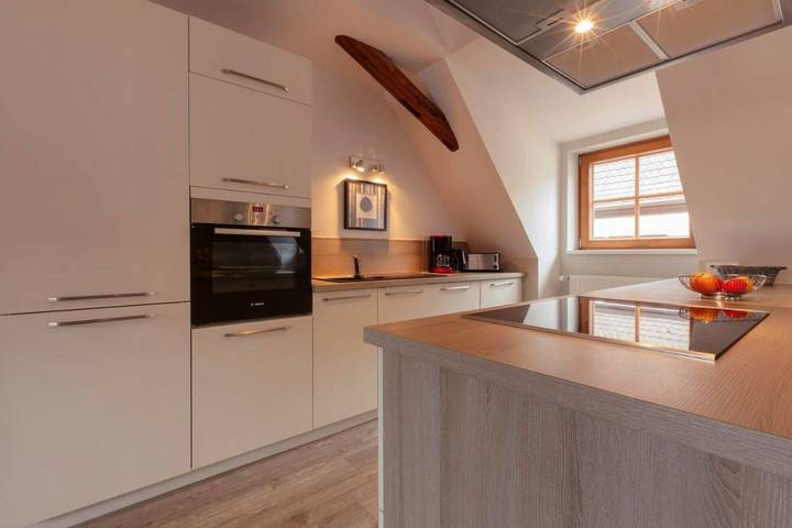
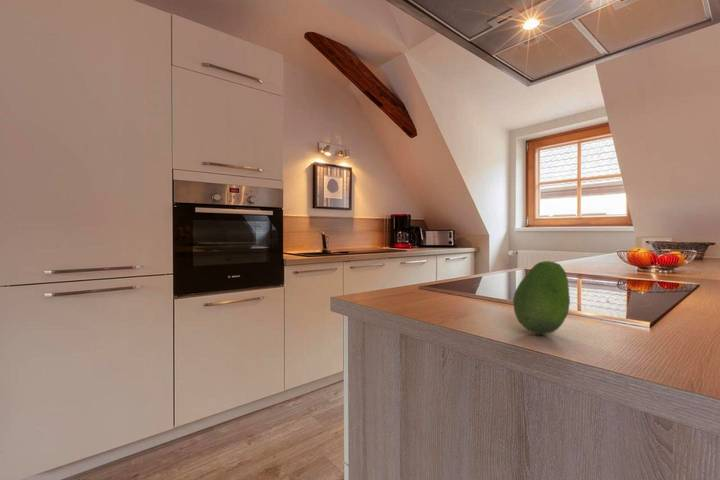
+ fruit (540, 296)
